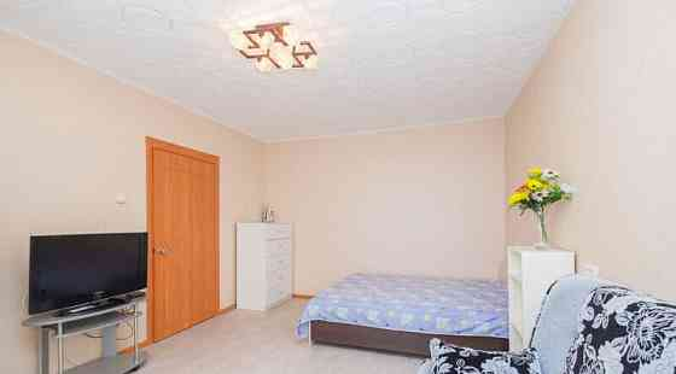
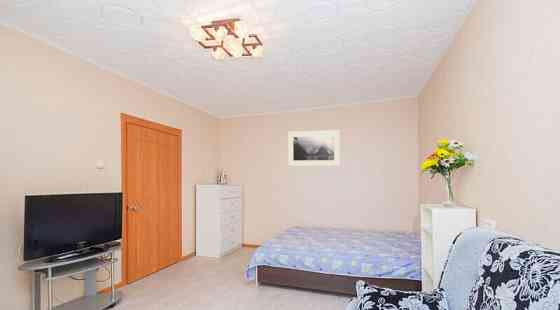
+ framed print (313, 148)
